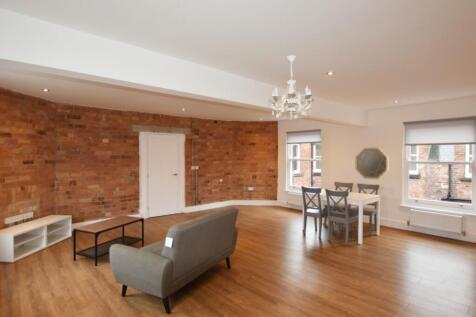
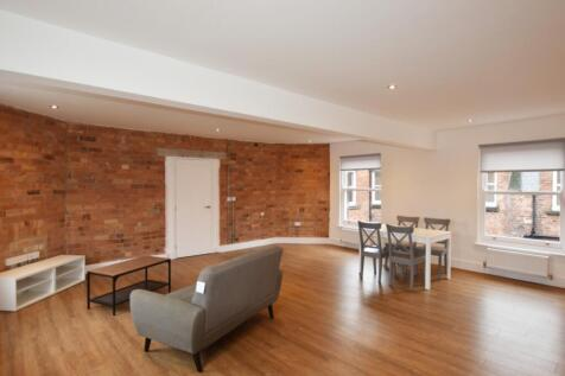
- chandelier (291, 88)
- home mirror (371, 163)
